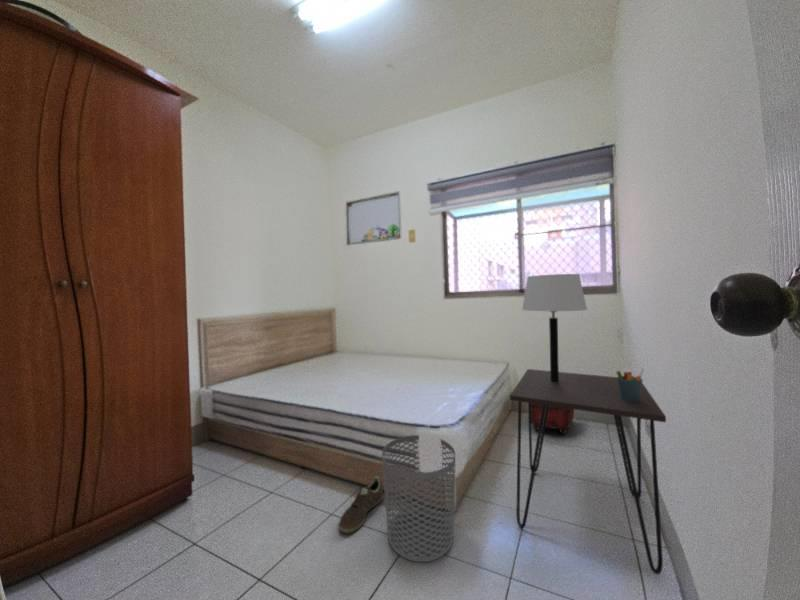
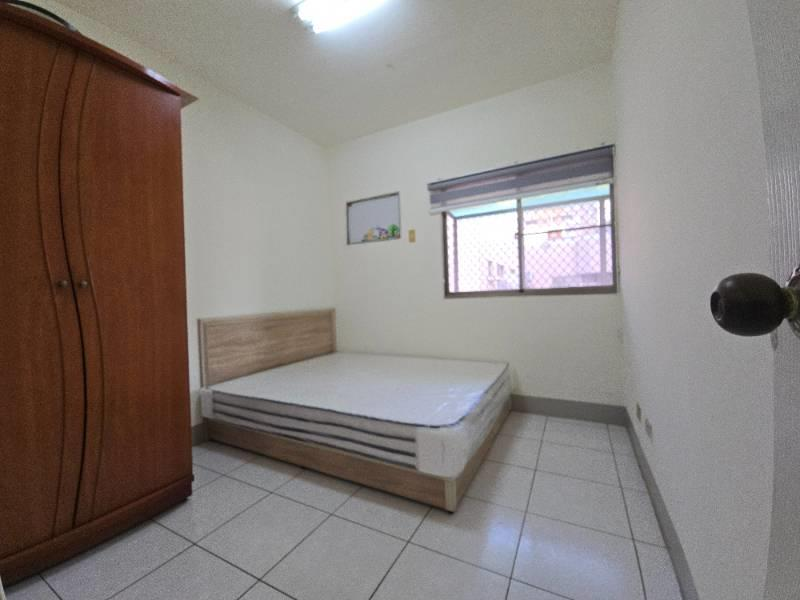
- desk (542, 444)
- table lamp (553, 328)
- sneaker (360, 501)
- waste bin (419, 493)
- pen holder (629, 382)
- backpack (550, 408)
